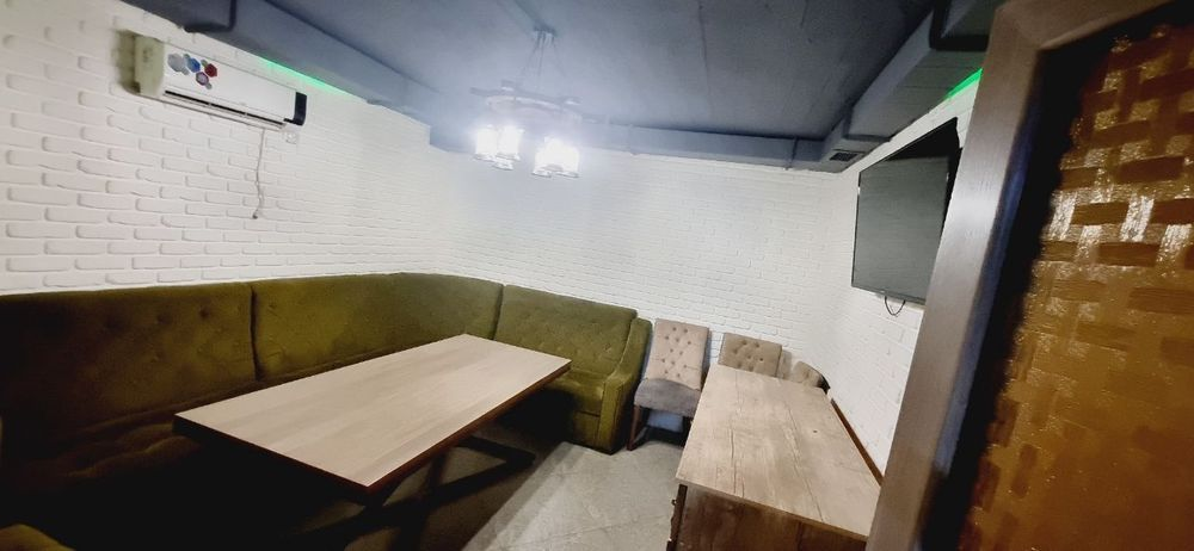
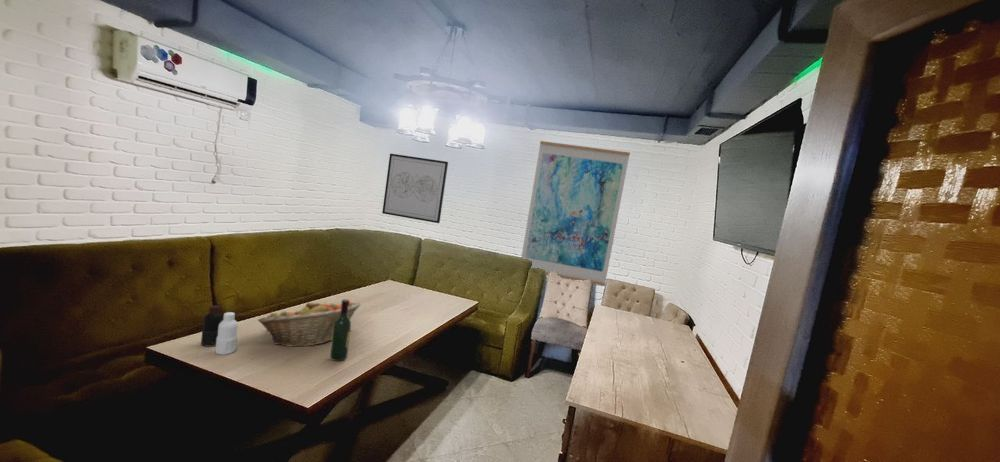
+ bottle (220, 328)
+ wall art (414, 188)
+ fruit basket (312, 318)
+ wine bottle (342, 329)
+ wall art (572, 213)
